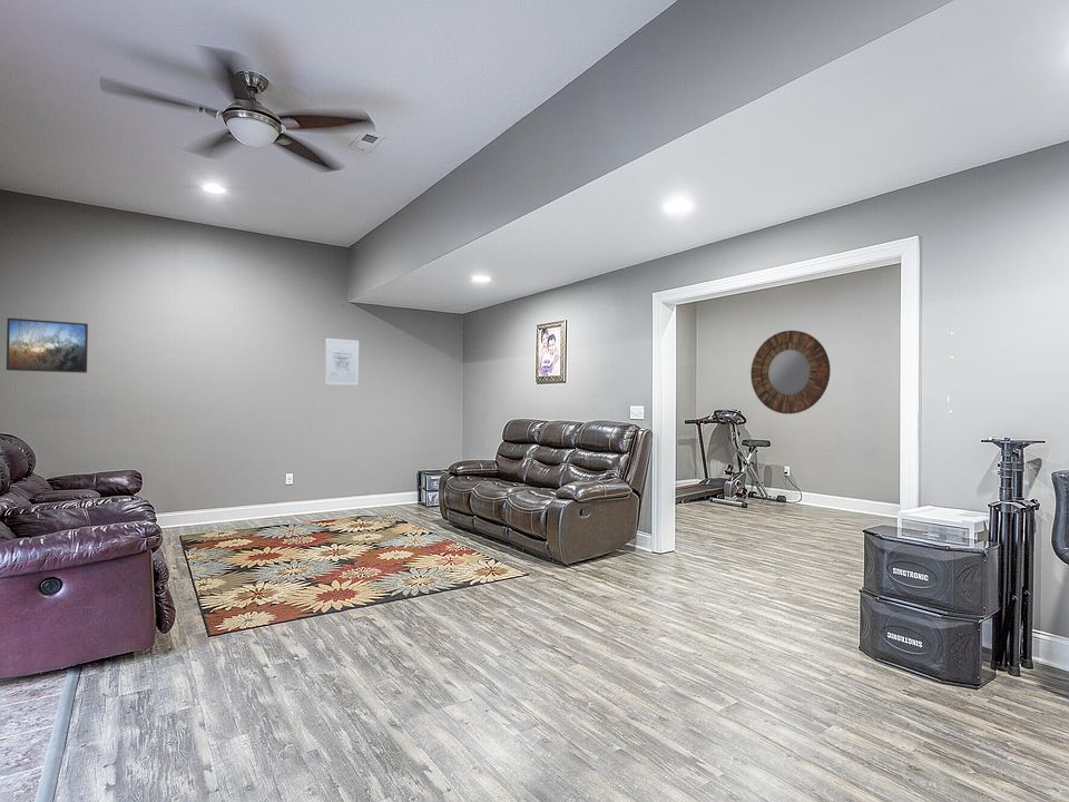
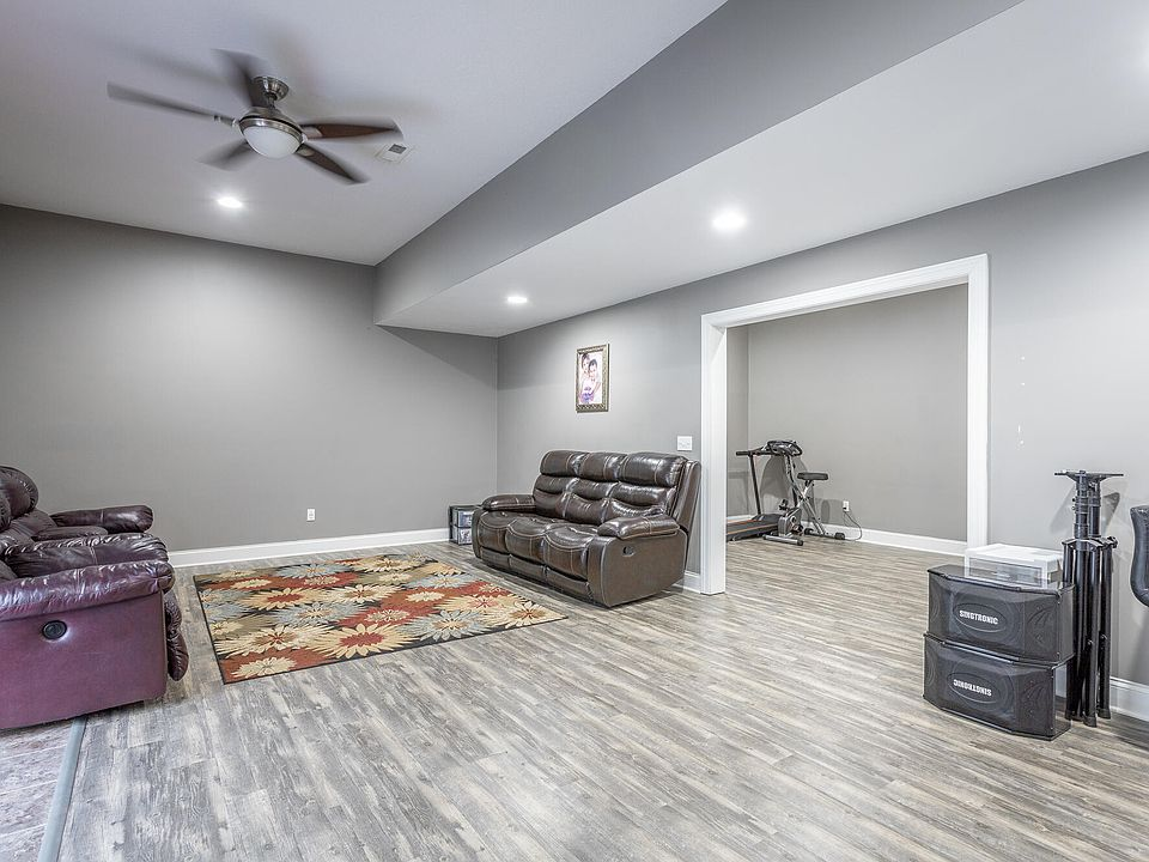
- wall art (342, 362)
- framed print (48, 345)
- home mirror (787, 372)
